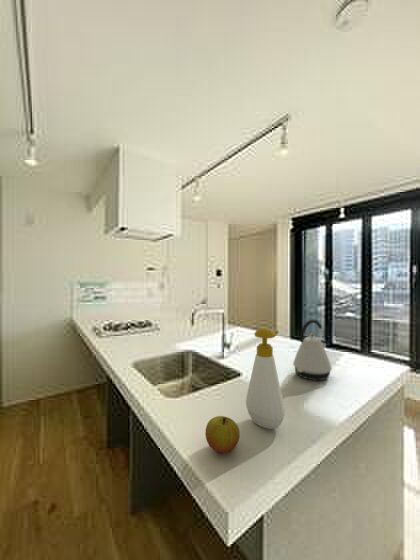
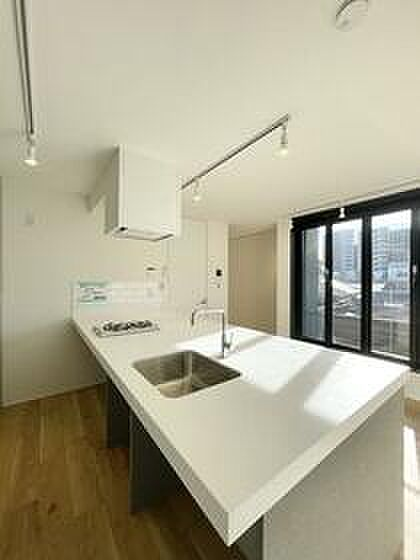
- apple (222, 433)
- kettle (312, 347)
- soap bottle (266, 375)
